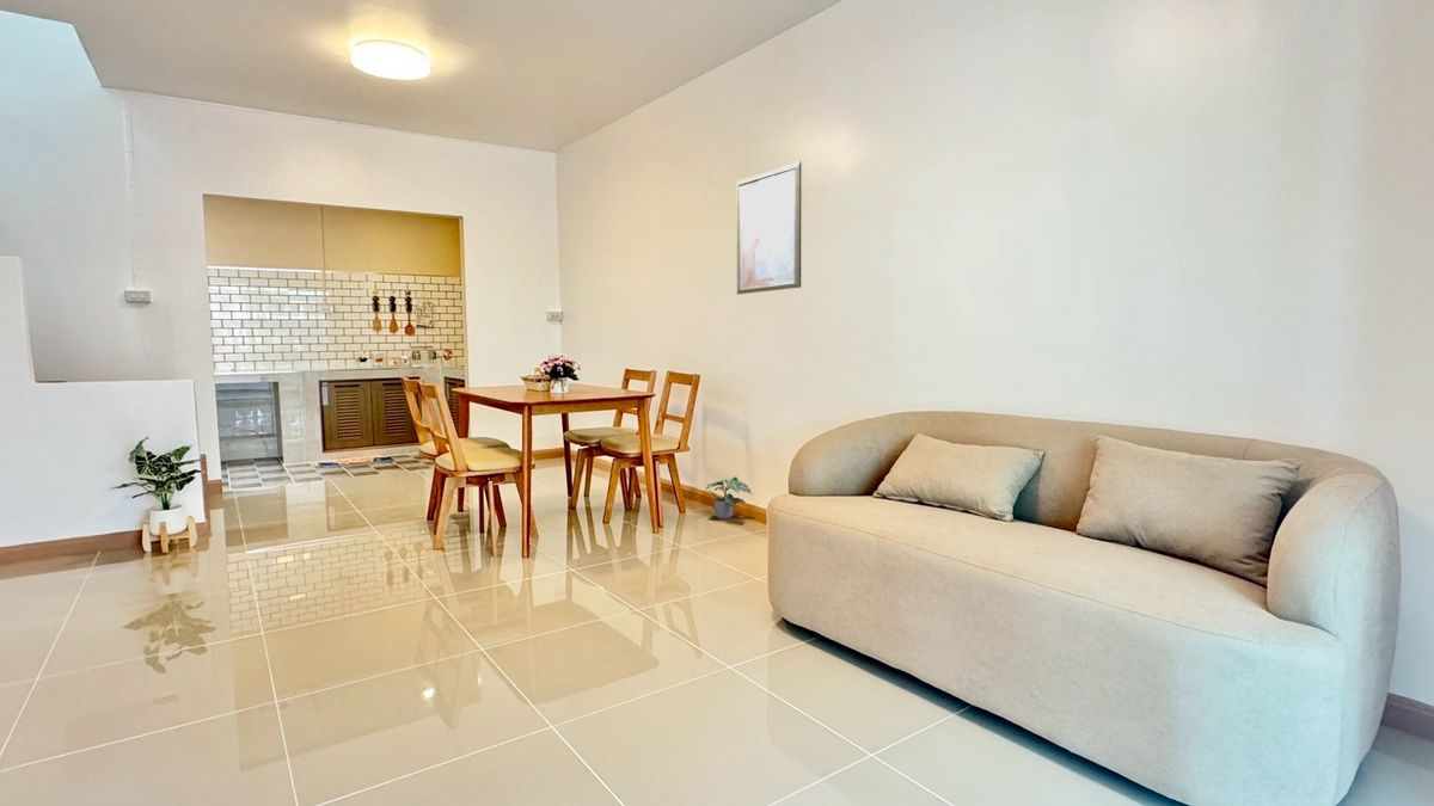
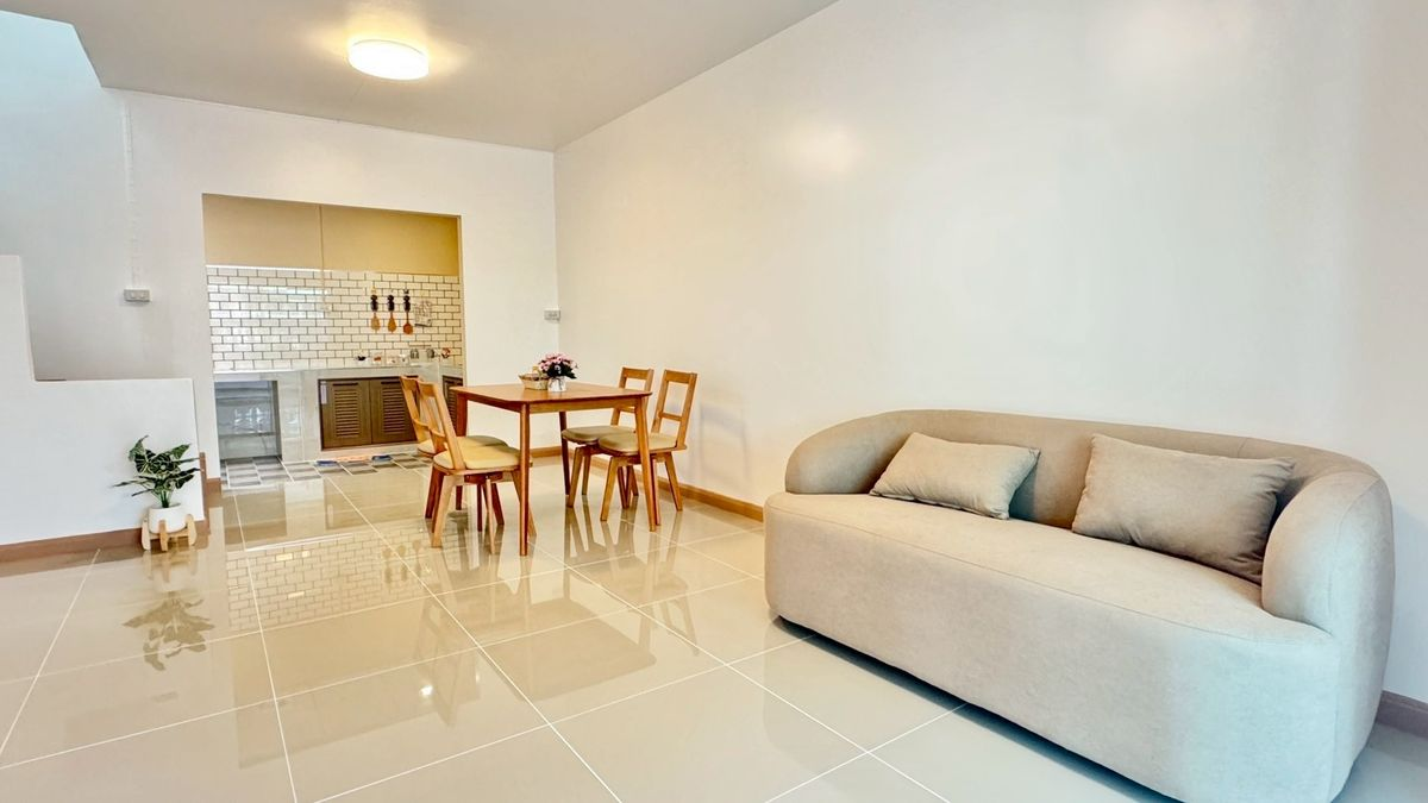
- potted plant (728, 498)
- wall art (766, 232)
